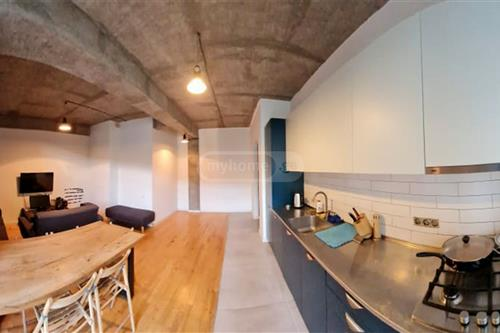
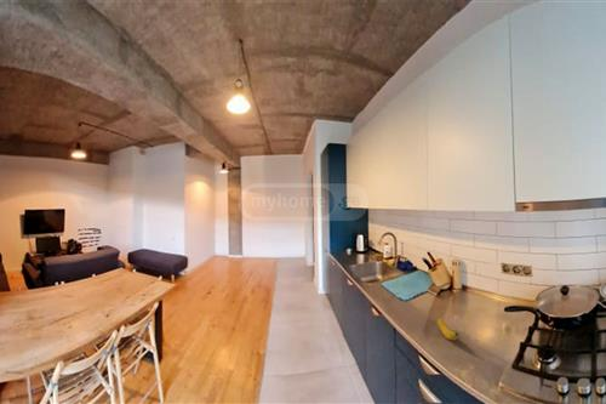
+ banana (447, 329)
